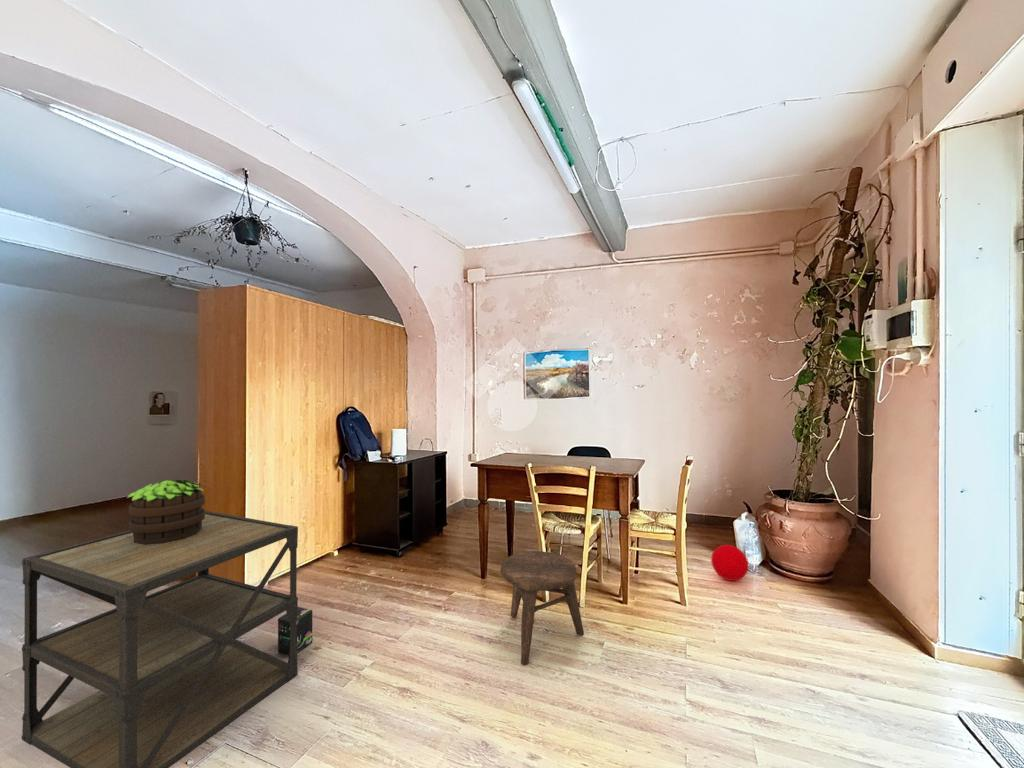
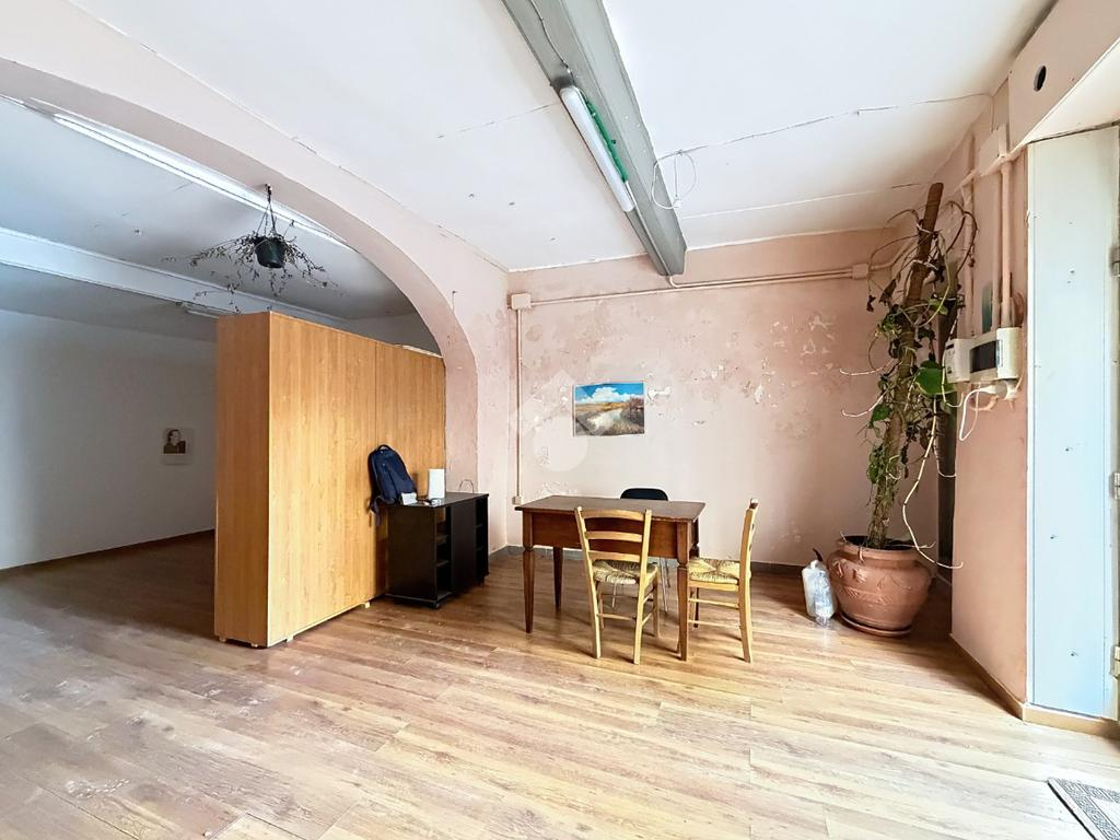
- shelving unit (174, 622)
- box (296, 630)
- stool (544, 603)
- ball (729, 562)
- potted plant (168, 505)
